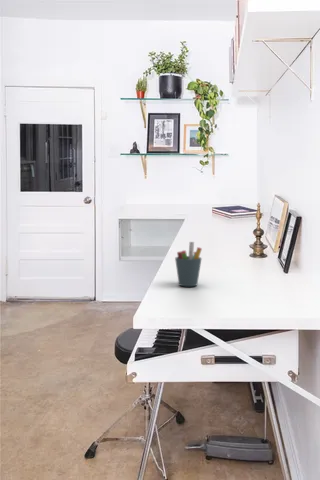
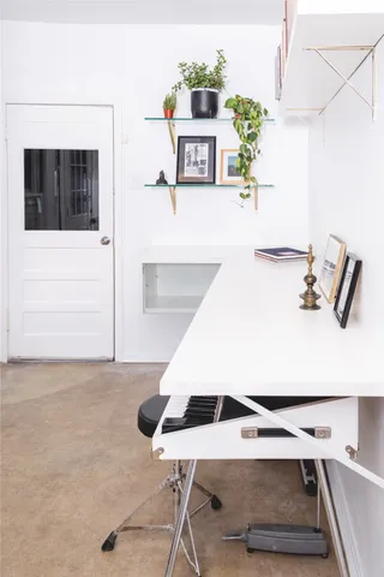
- pen holder (188, 264)
